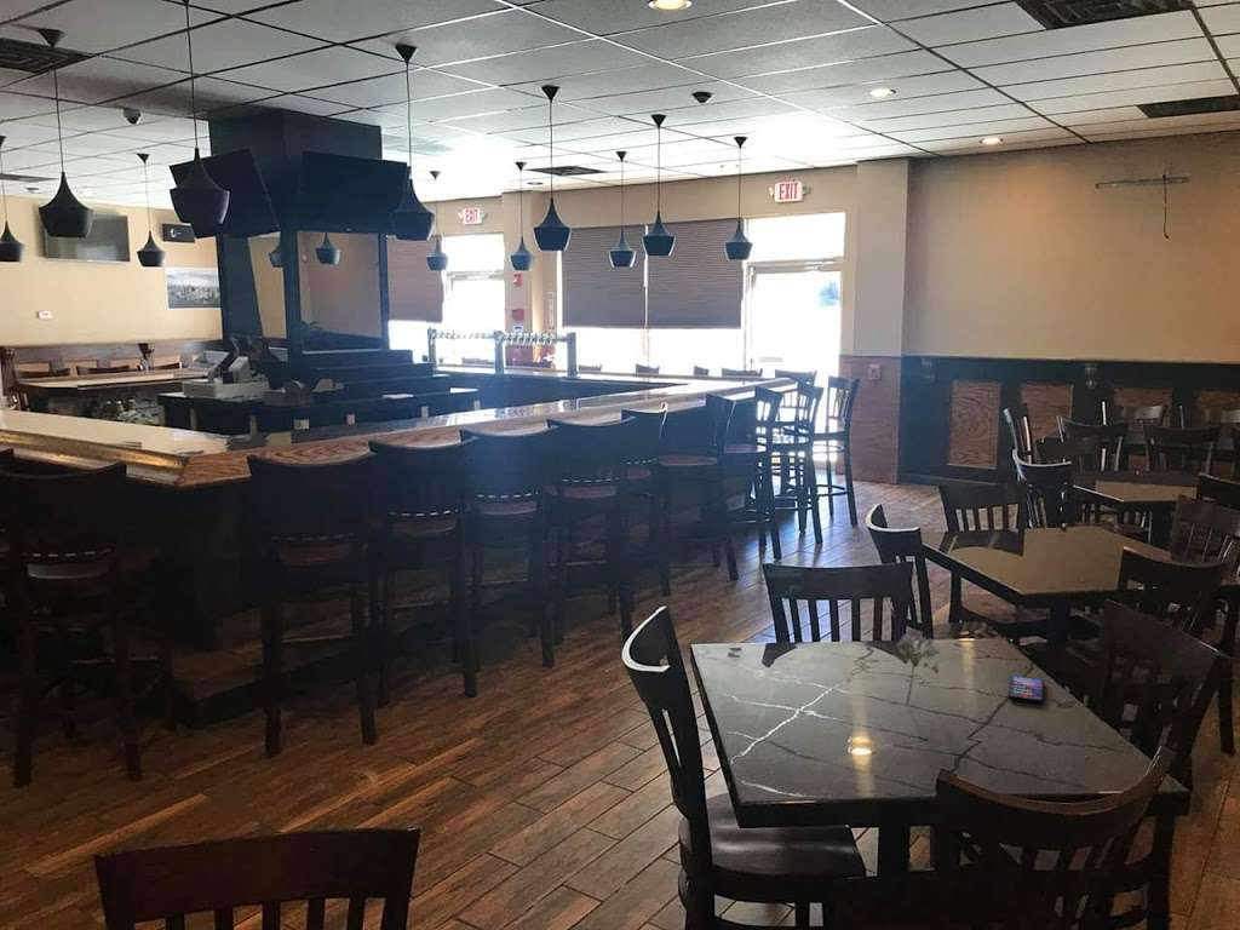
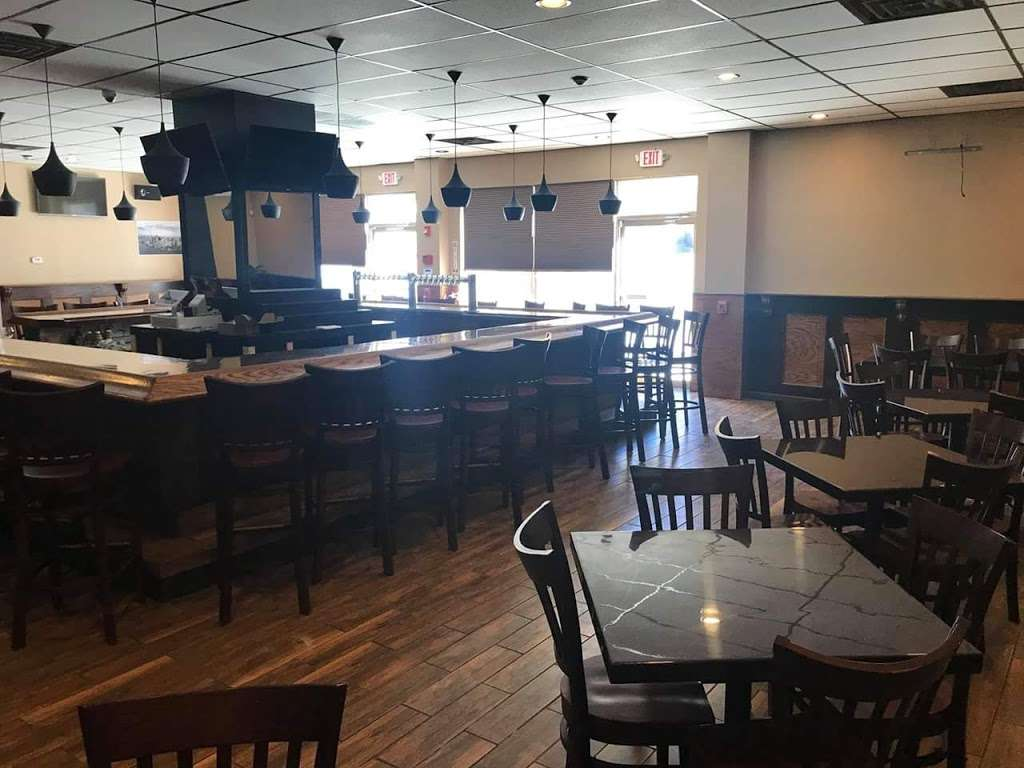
- flower (917, 665)
- smartphone (1026, 688)
